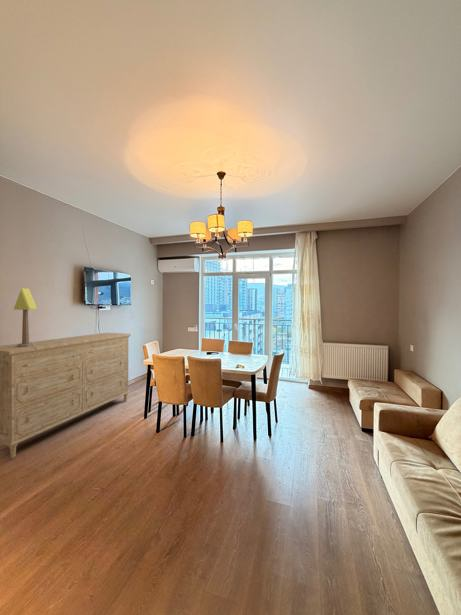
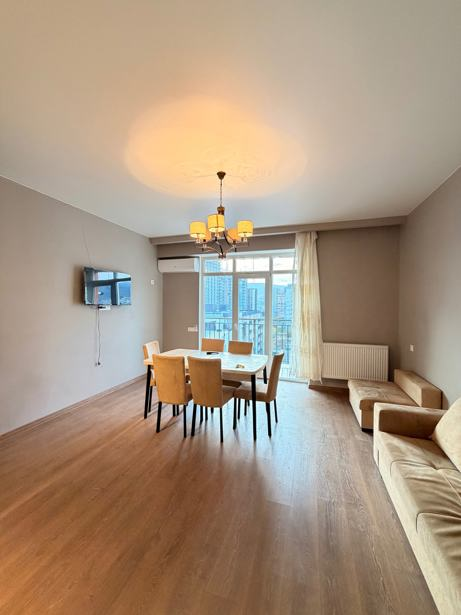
- table lamp (25, 317)
- dresser (70, 380)
